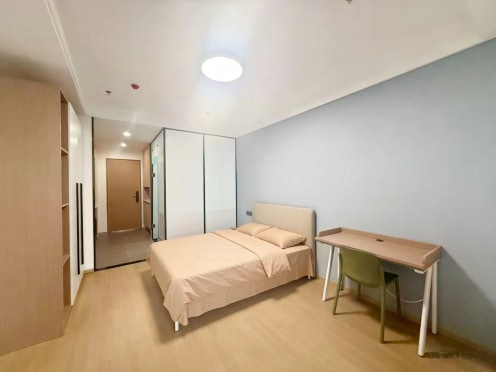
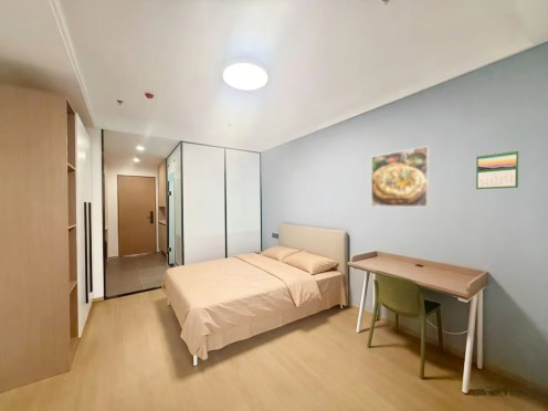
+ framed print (397, 179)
+ calendar (496, 170)
